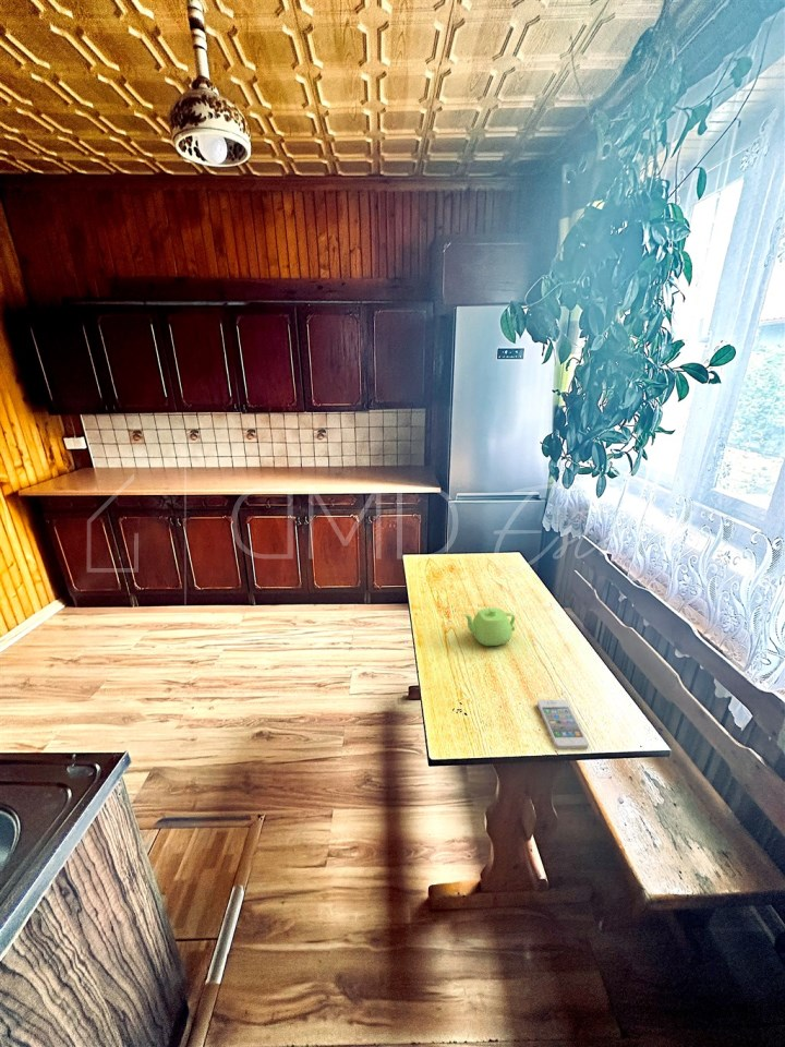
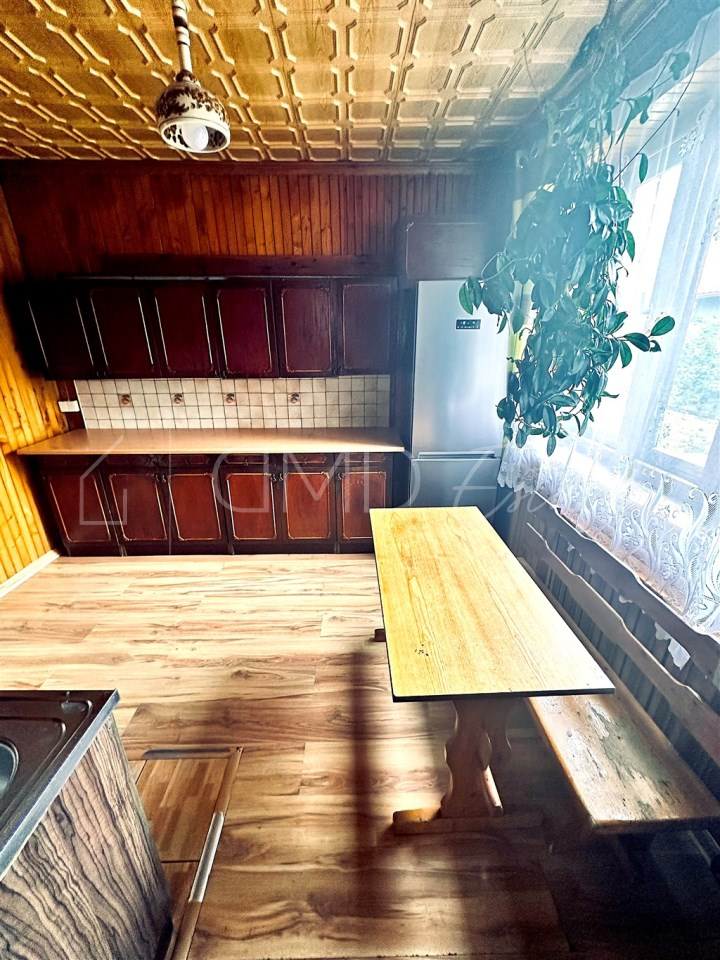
- teapot (488, 624)
- smartphone (560, 722)
